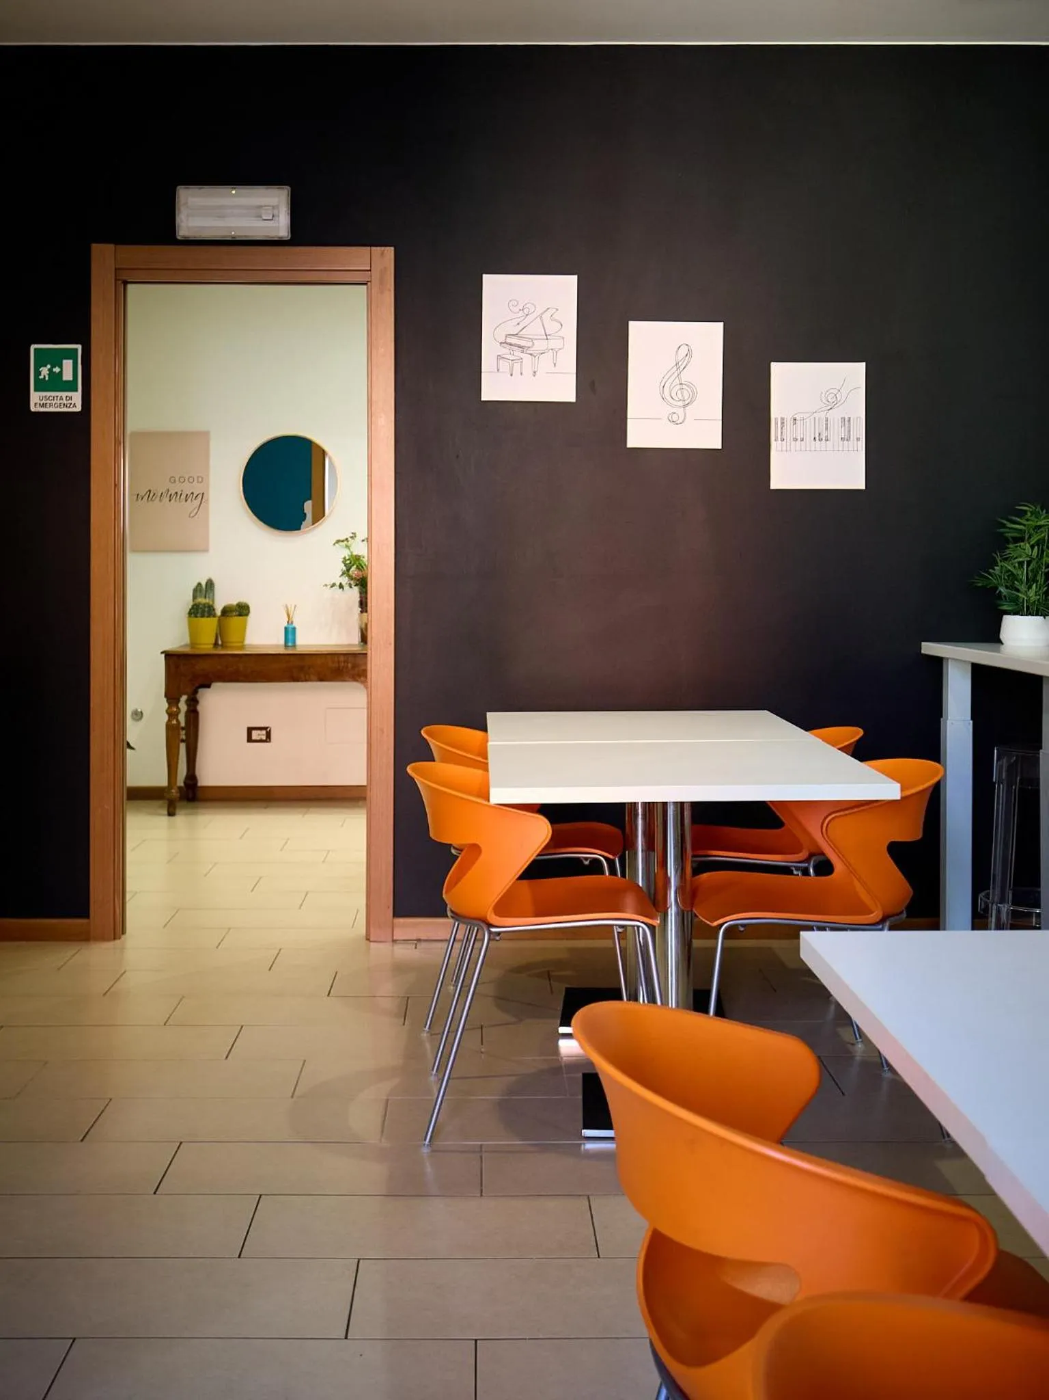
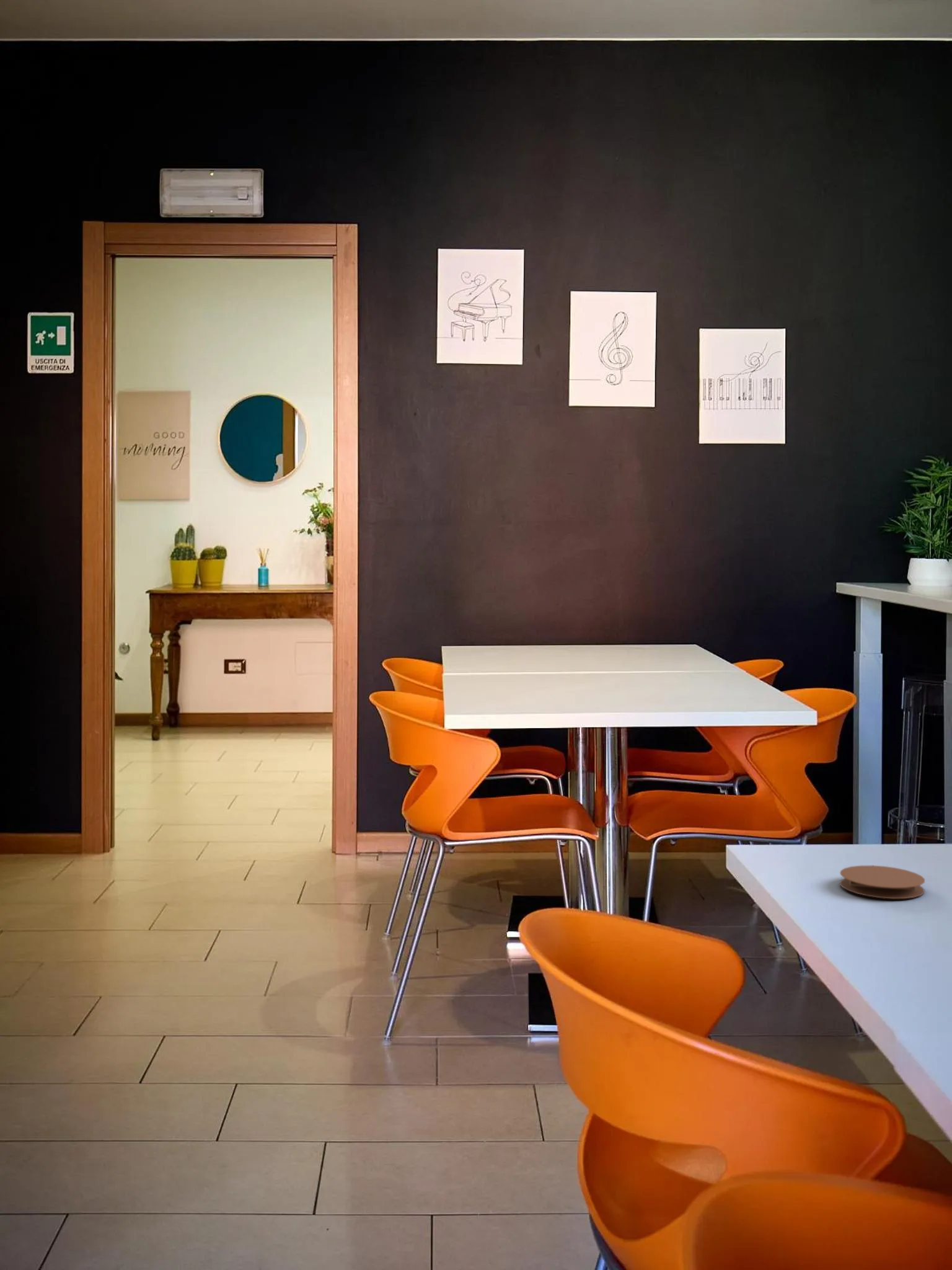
+ coaster (881, 881)
